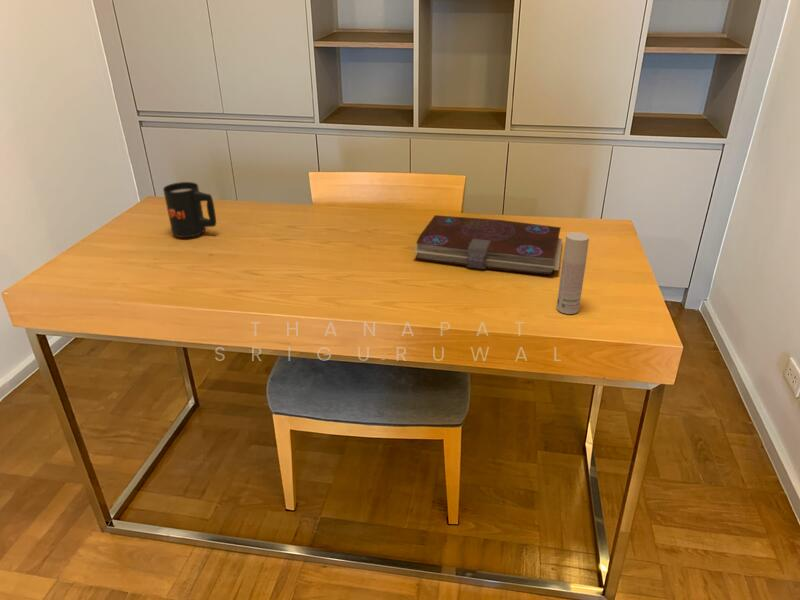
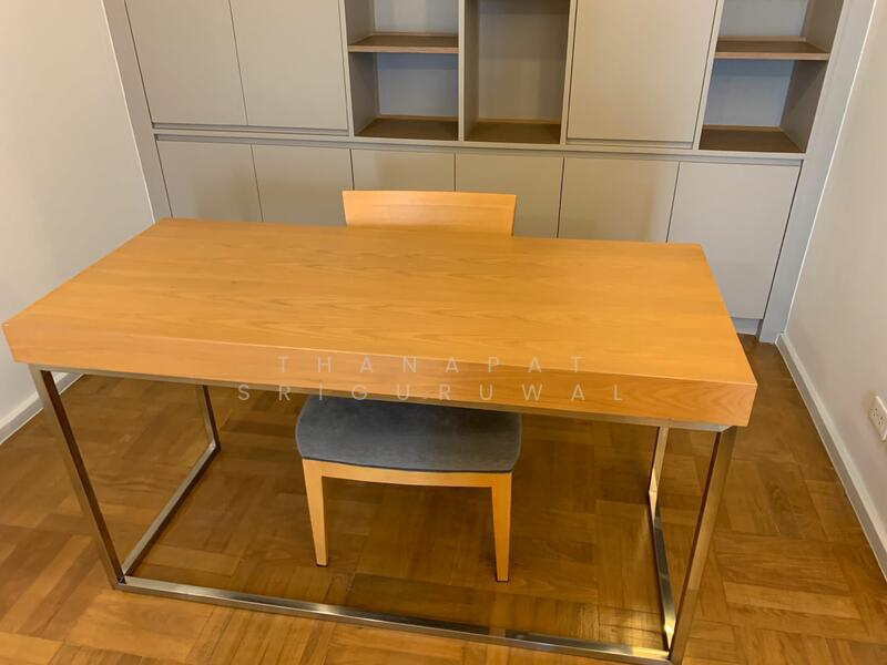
- bottle (572, 273)
- mug (192, 211)
- book (490, 241)
